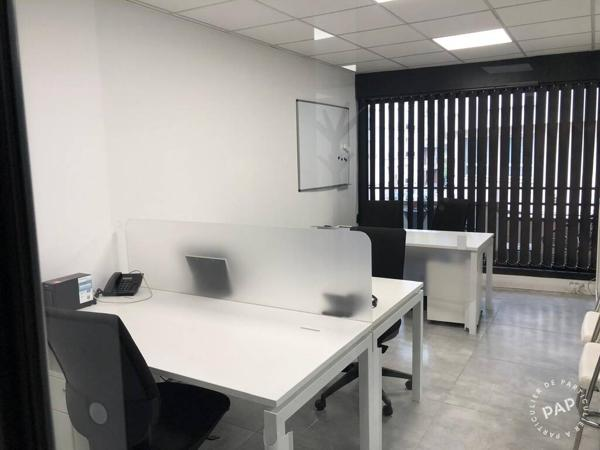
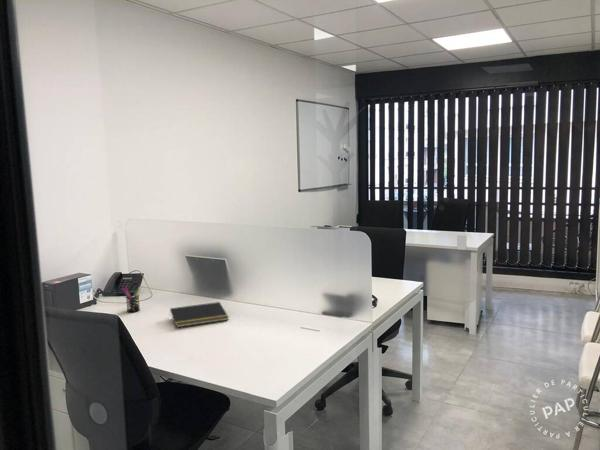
+ notepad (199, 314)
+ pen holder (132, 298)
